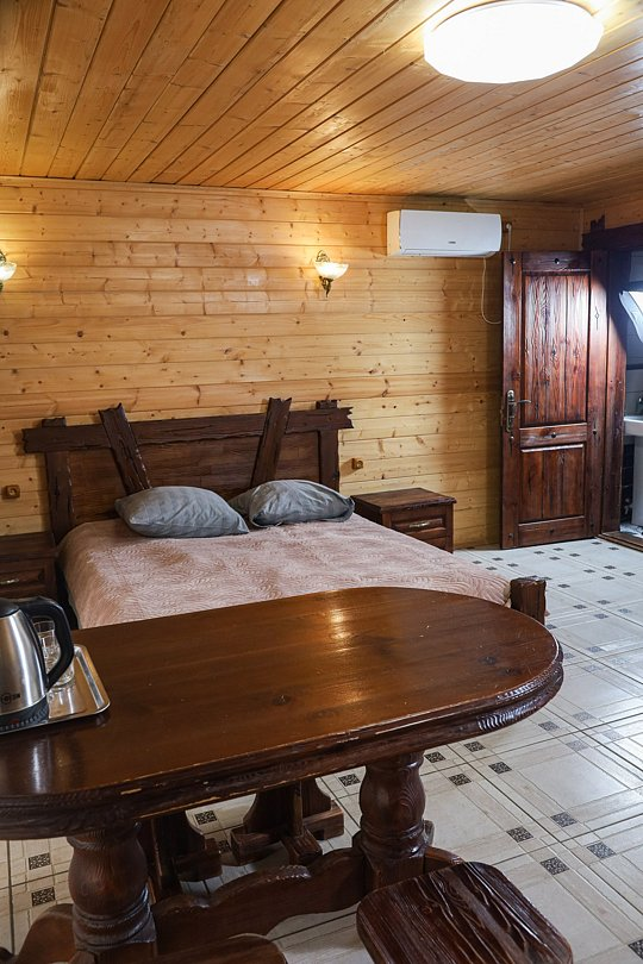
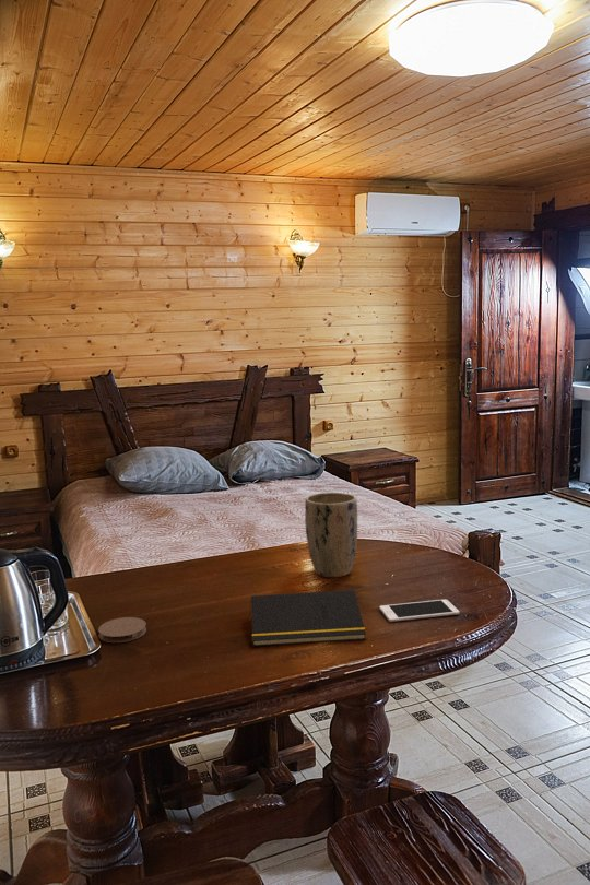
+ plant pot (331, 534)
+ cell phone (418, 610)
+ notepad (306, 616)
+ coaster (122, 629)
